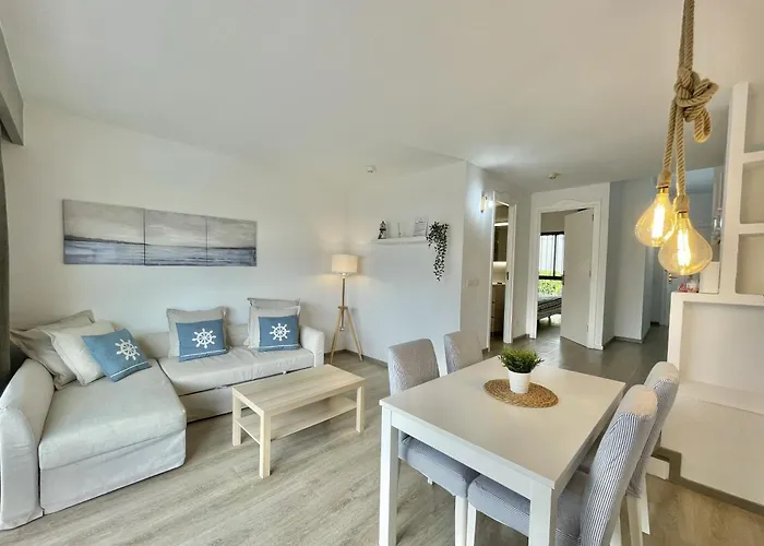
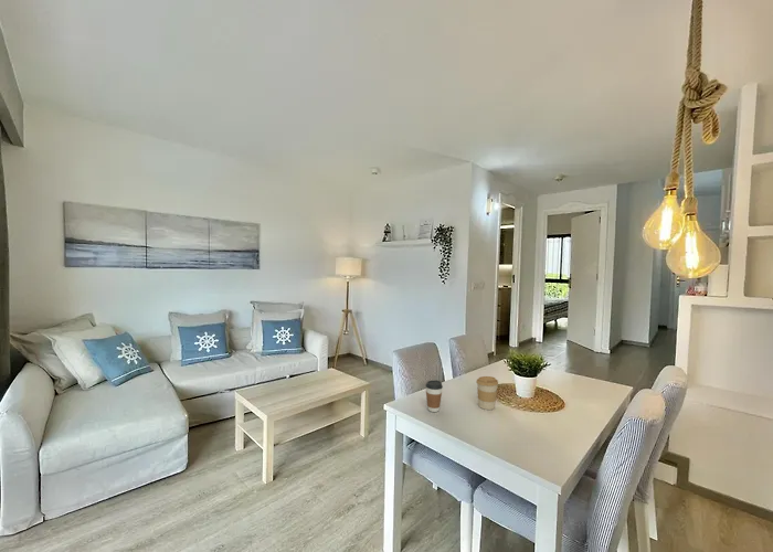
+ coffee cup (486, 391)
+ coffee cup (433, 395)
